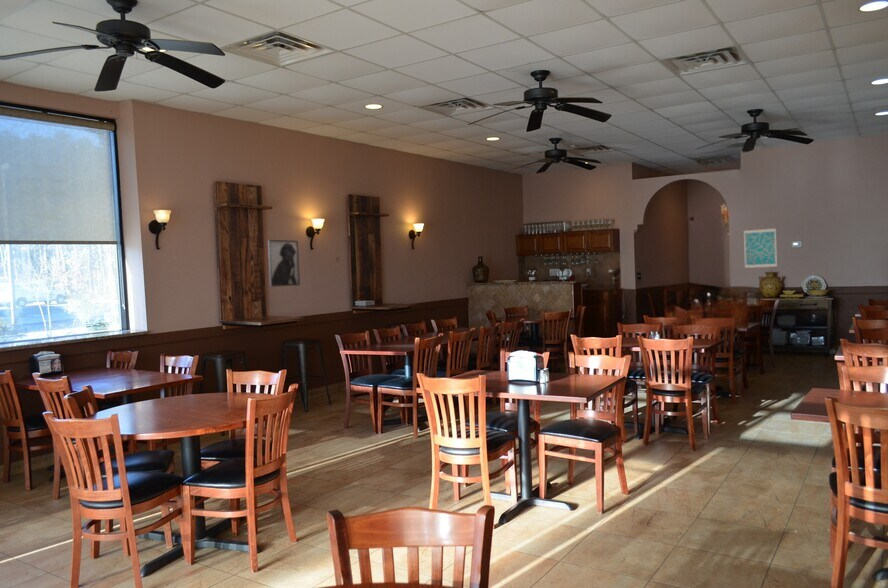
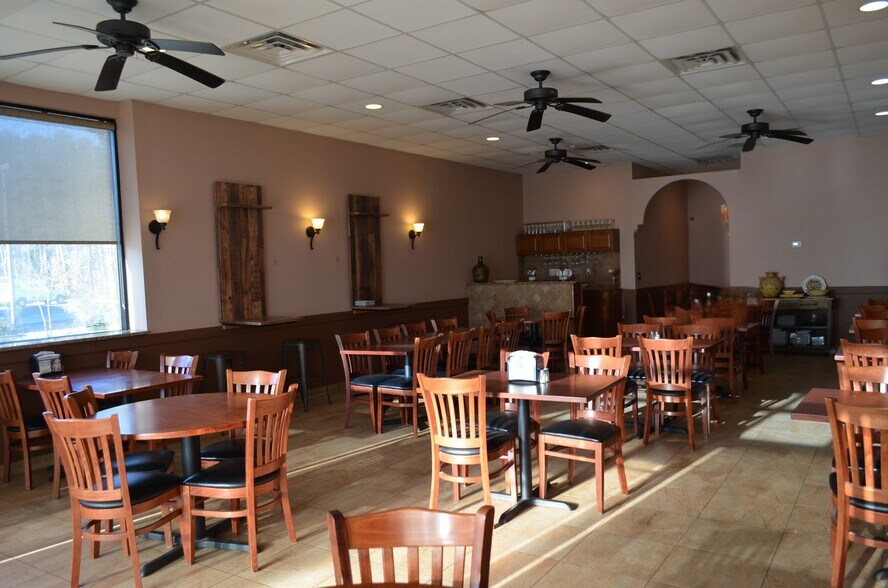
- wall art (760, 248)
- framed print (284, 263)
